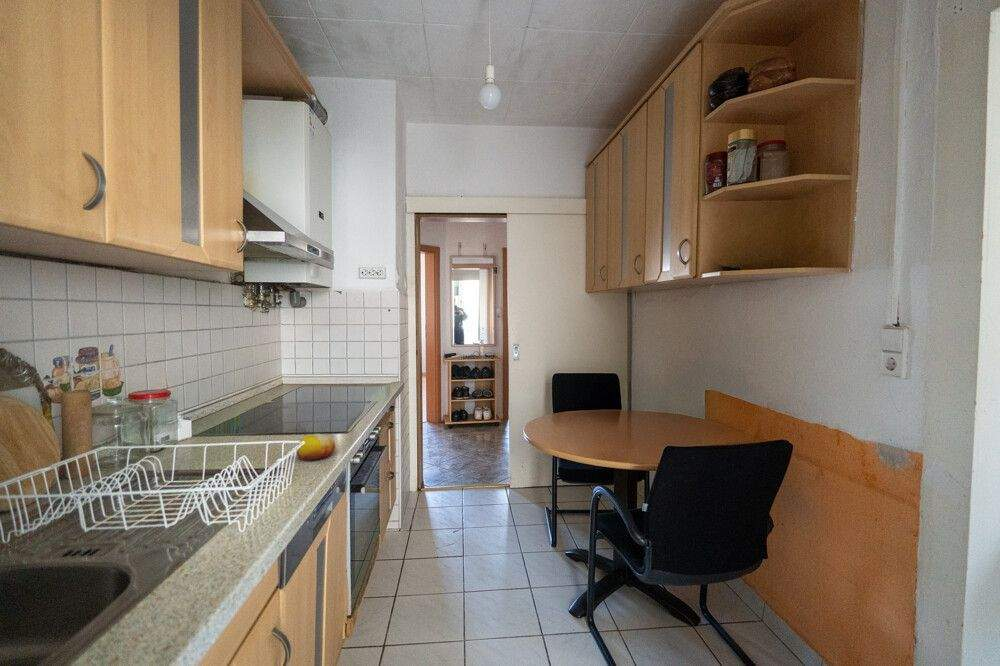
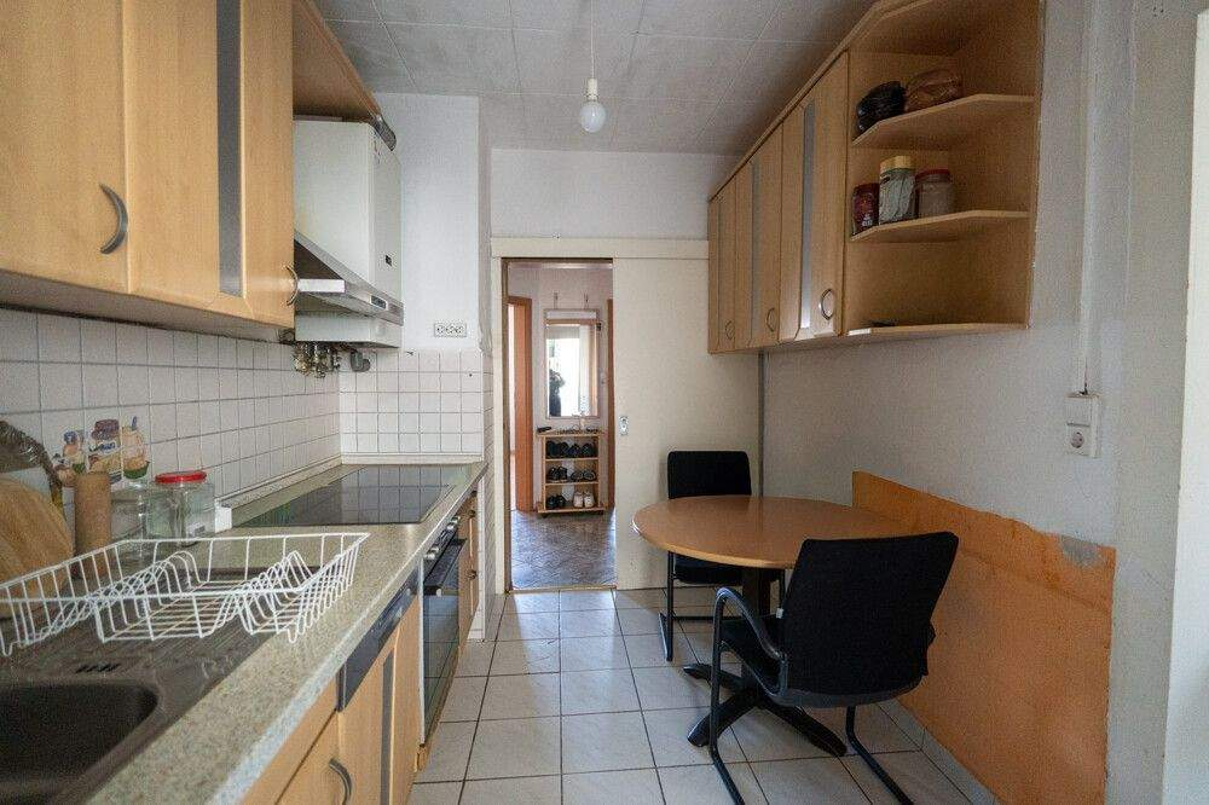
- fruit (316, 444)
